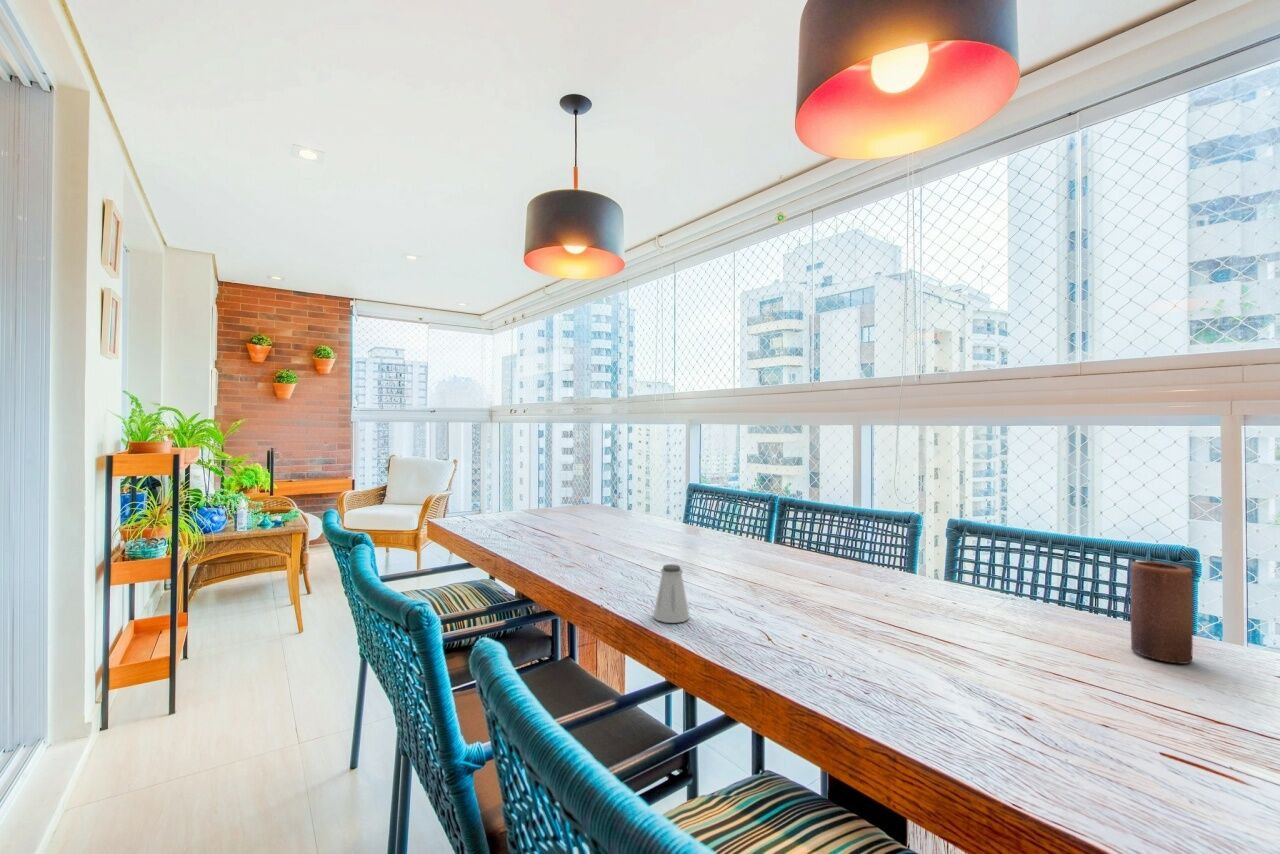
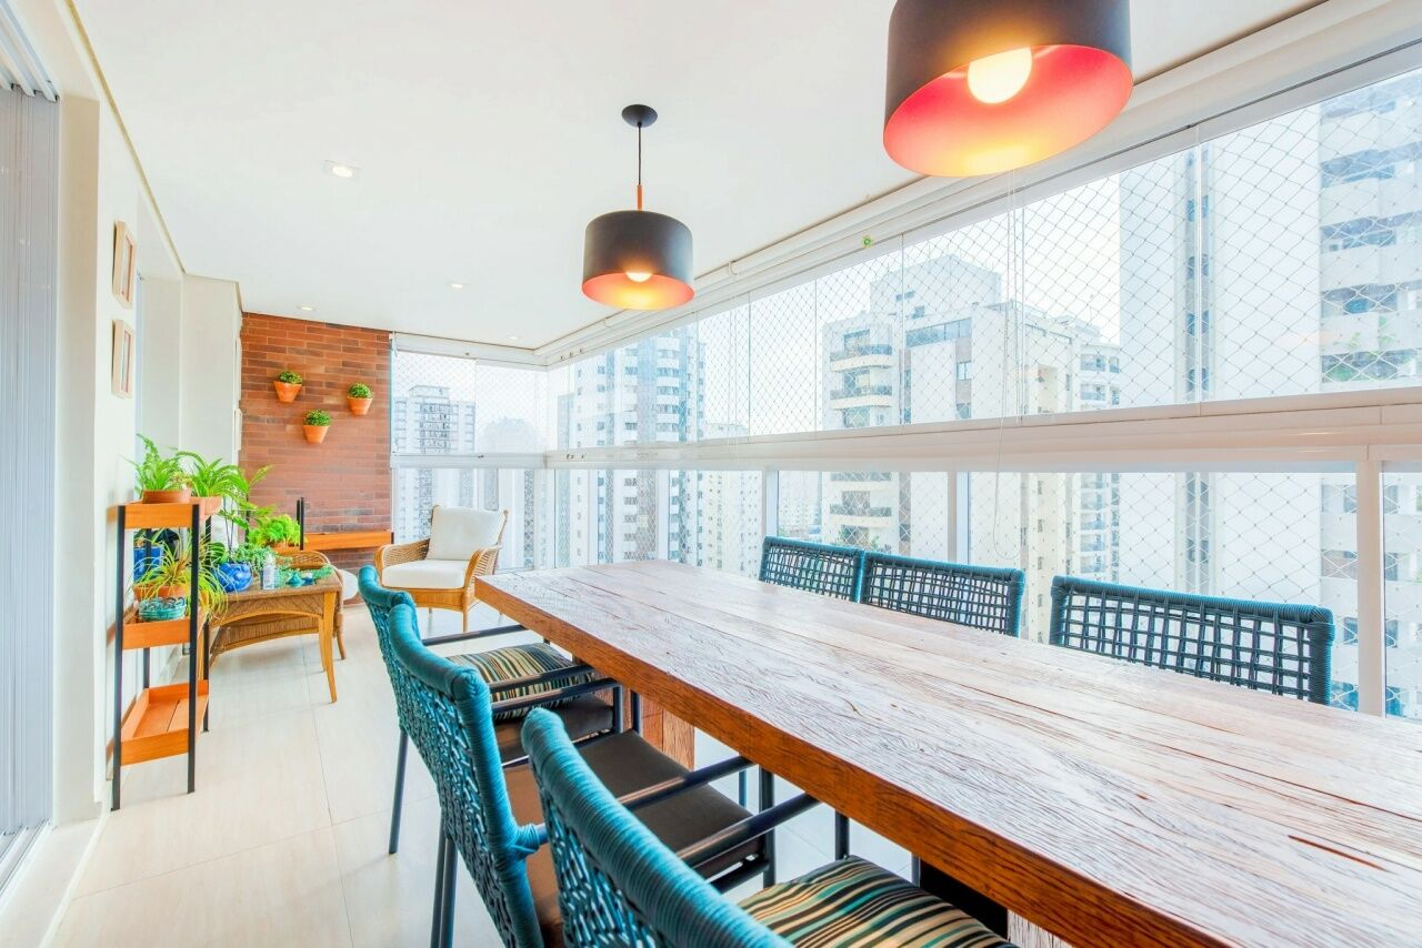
- candle (1160, 610)
- saltshaker (671, 591)
